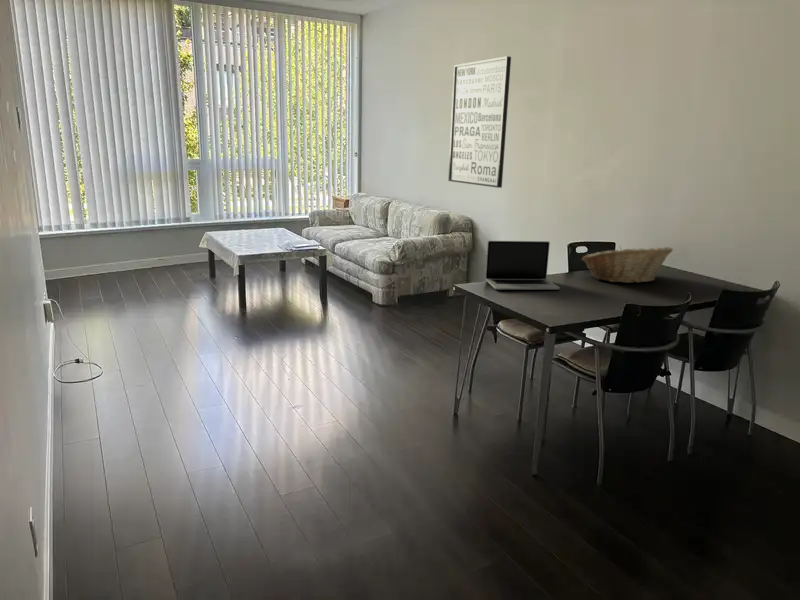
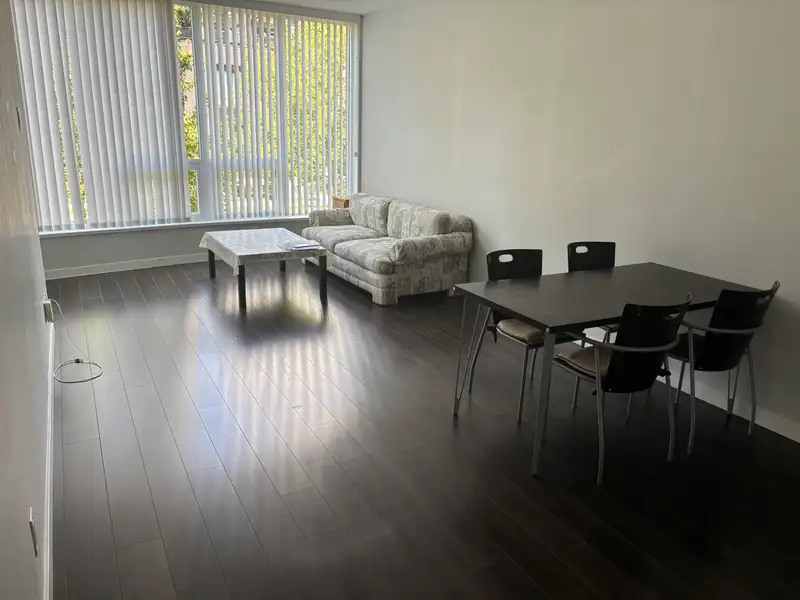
- fruit basket (626, 260)
- laptop (523, 265)
- wall art (477, 124)
